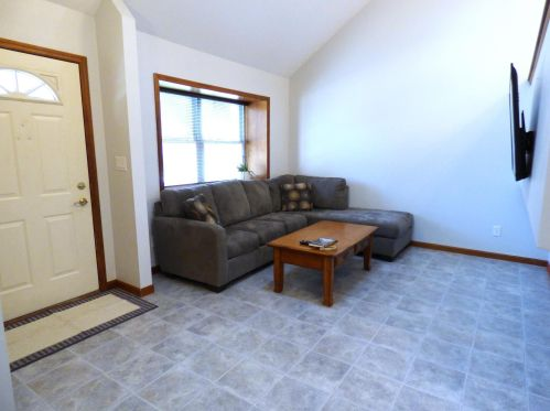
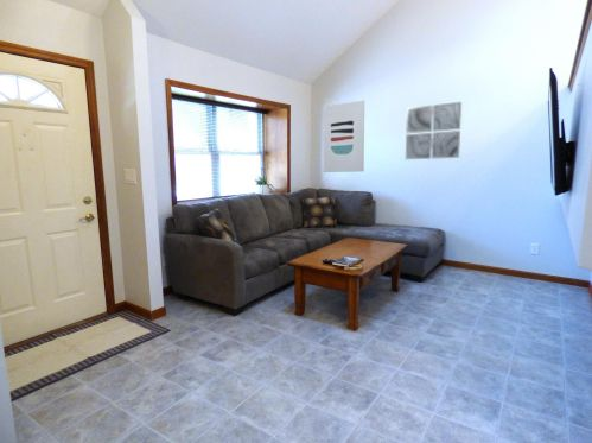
+ wall art (343, 138)
+ wall art (431, 131)
